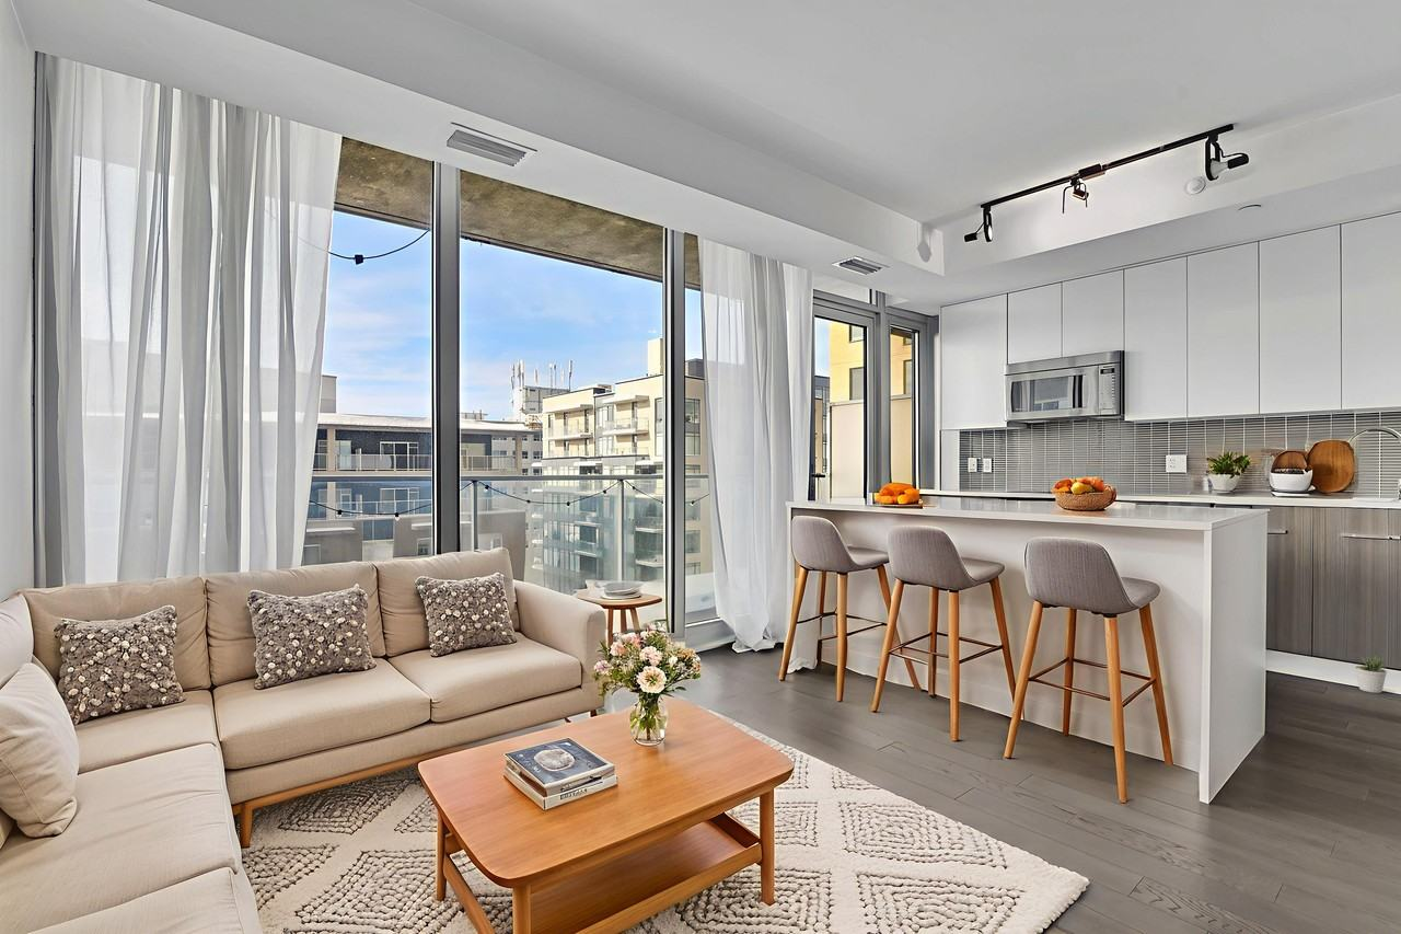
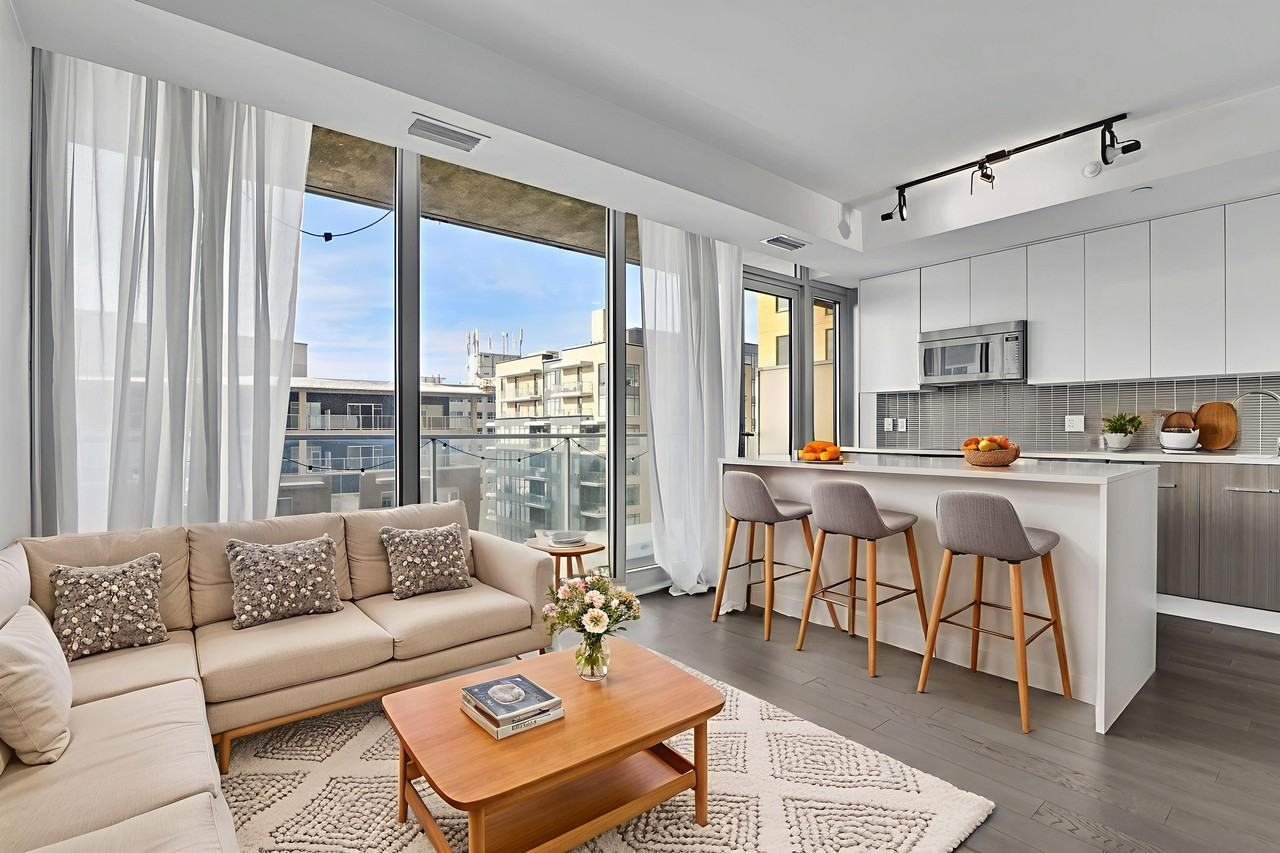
- potted plant (1369, 671)
